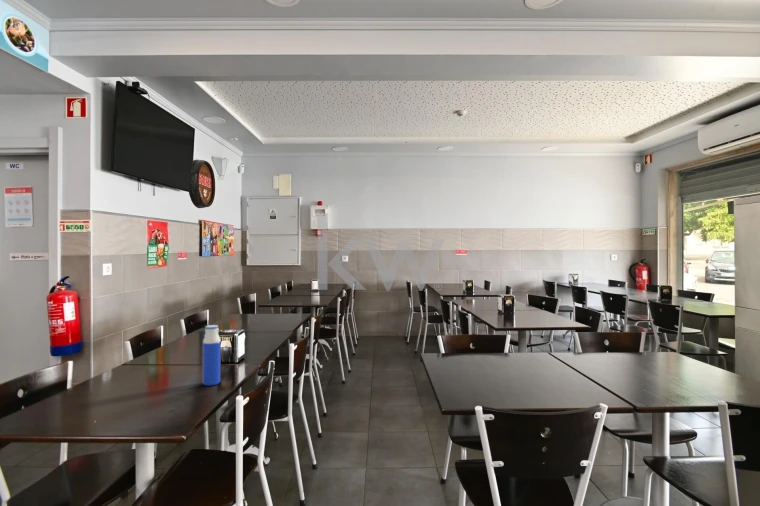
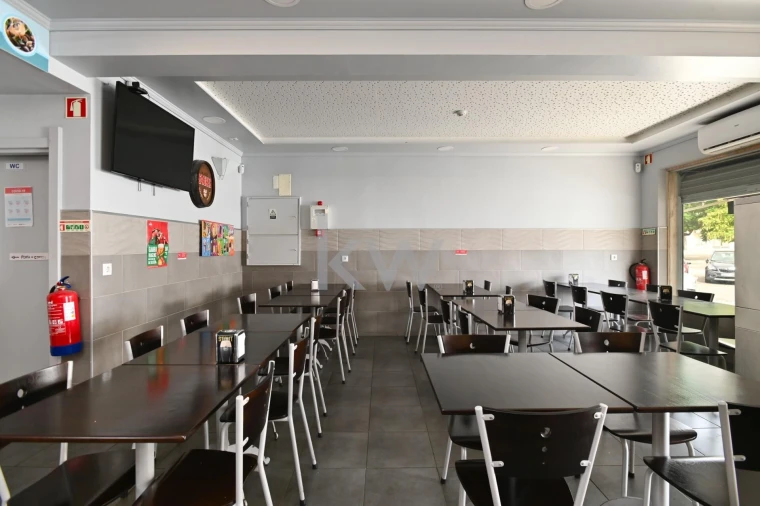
- water bottle (211, 354)
